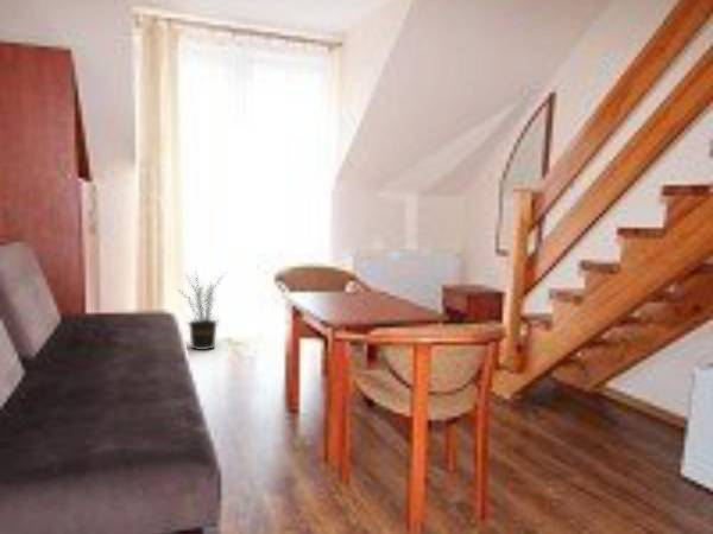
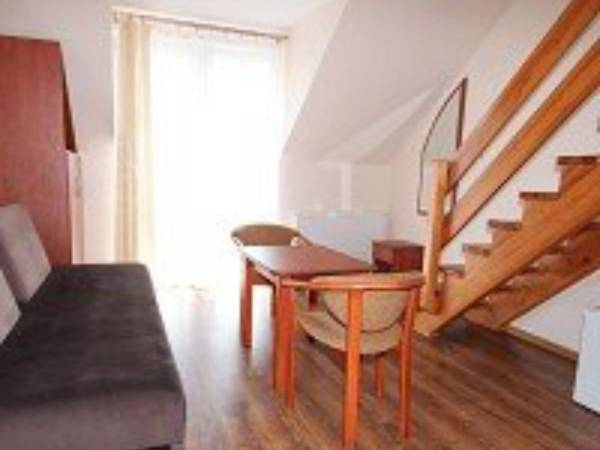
- potted plant (201, 309)
